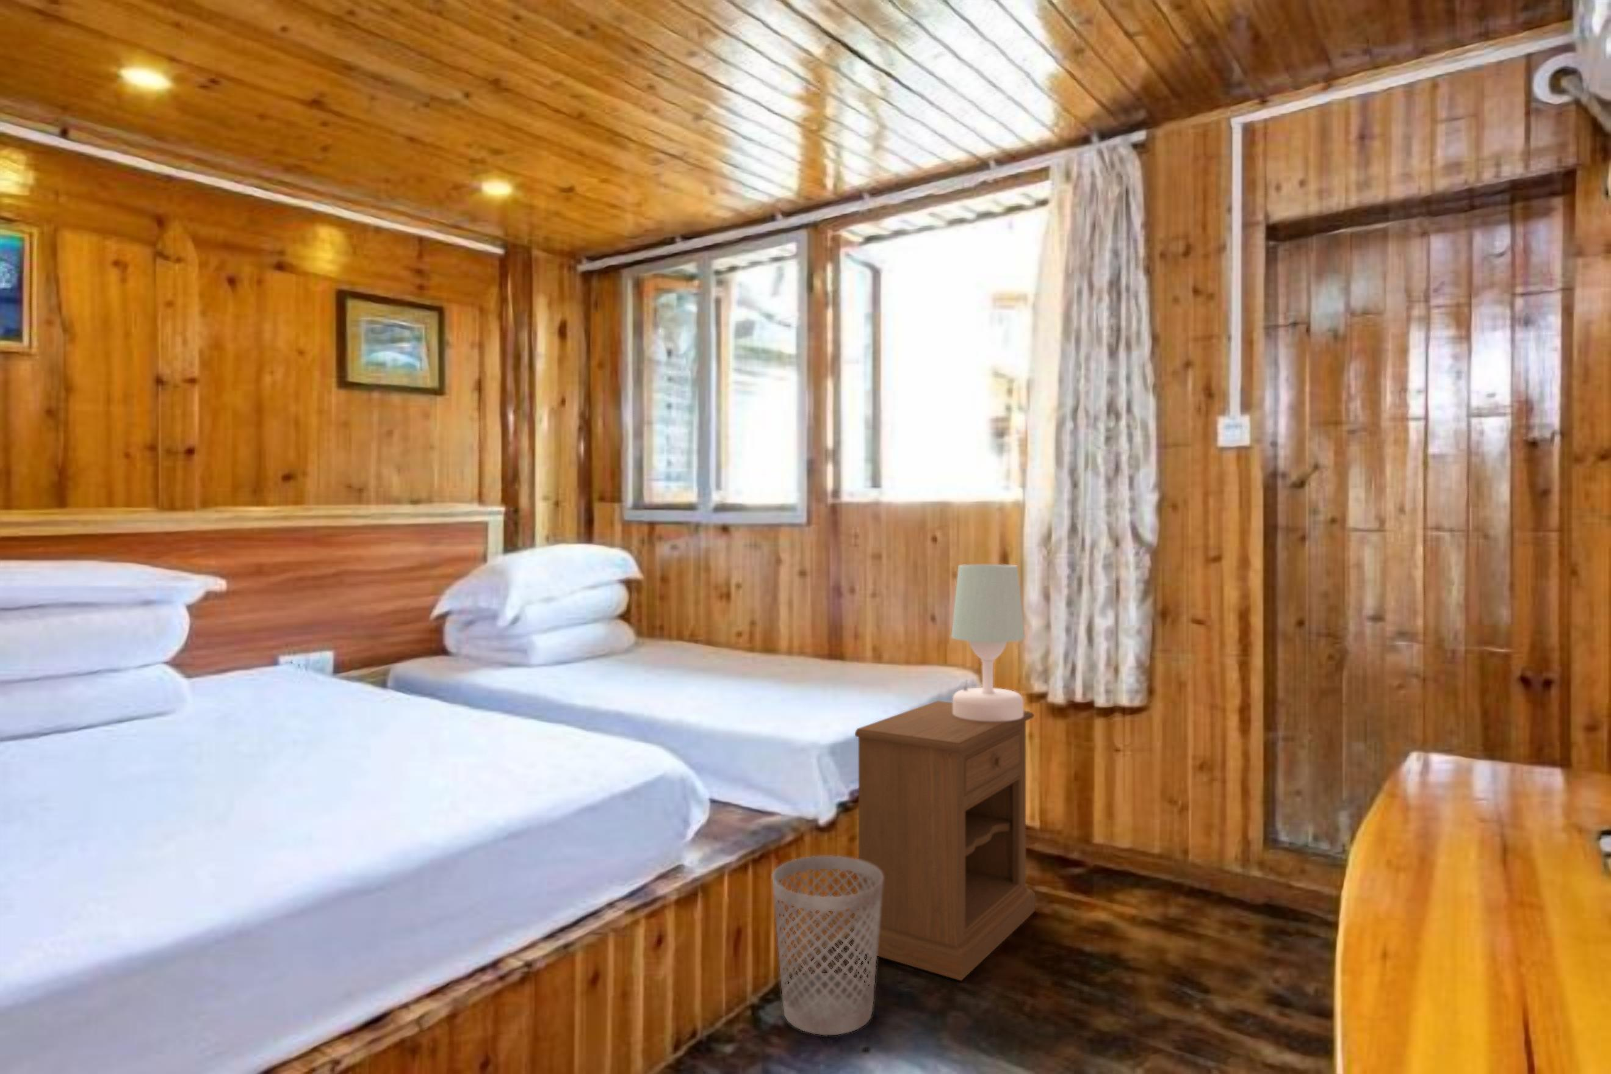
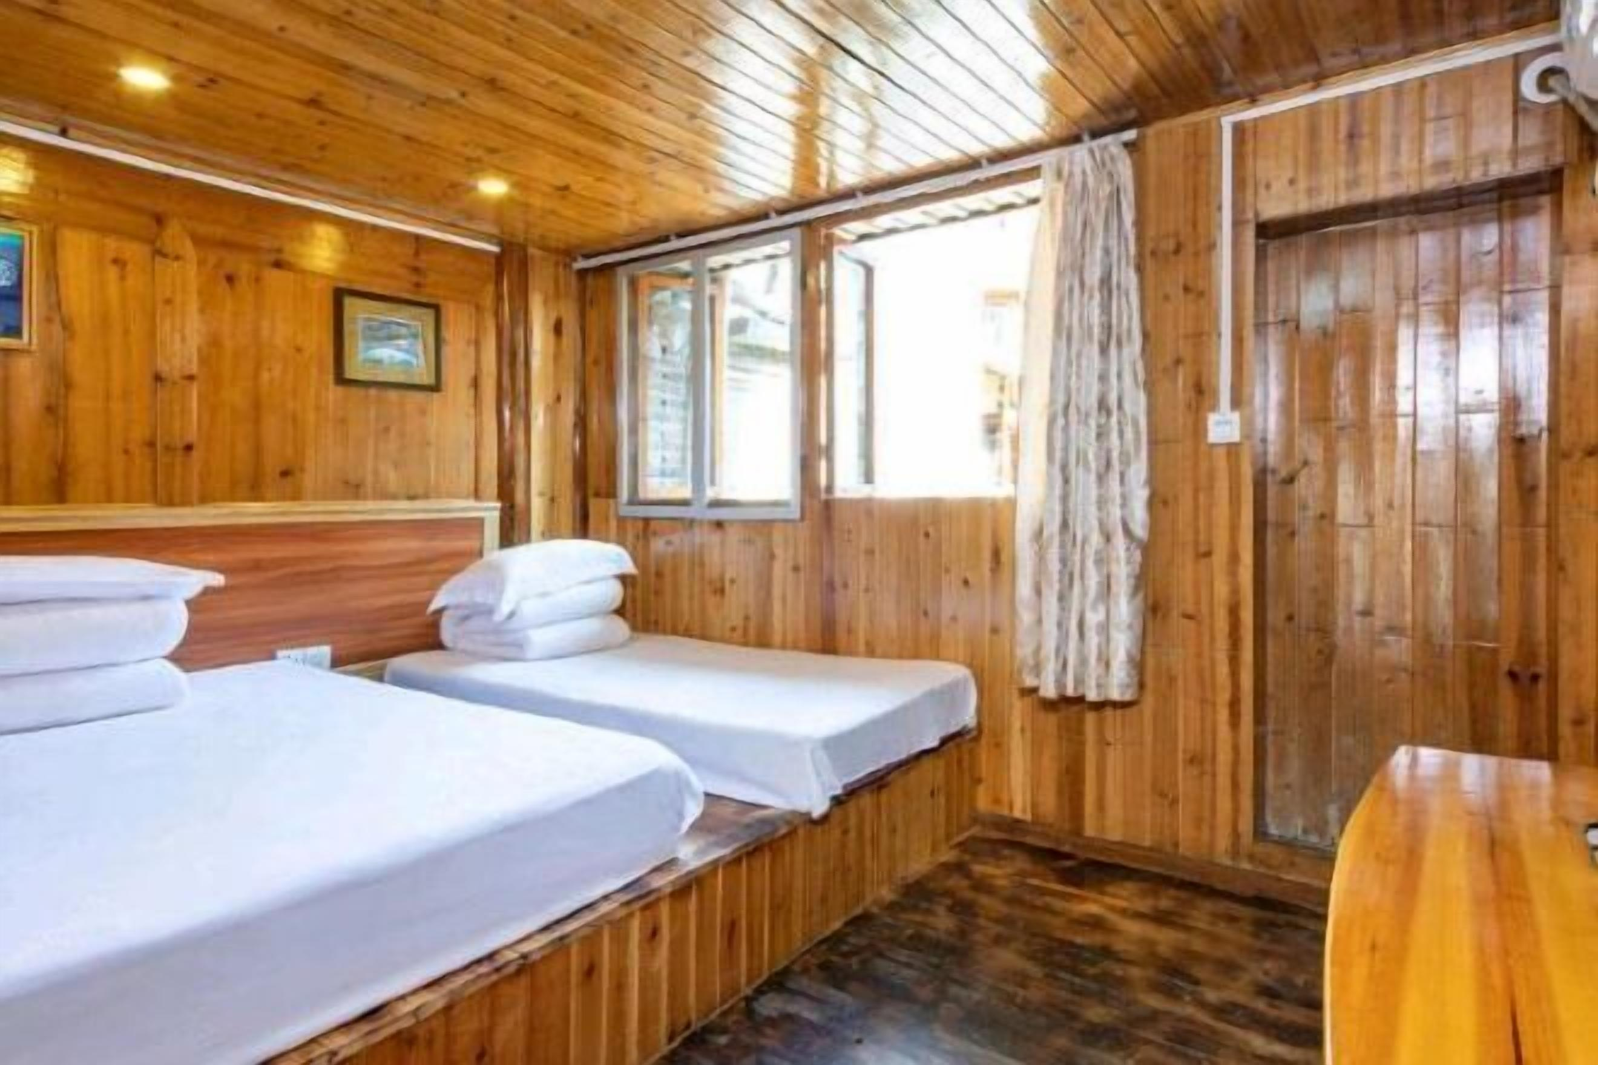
- wastebasket (827, 943)
- table lamp (988, 639)
- nightstand (949, 825)
